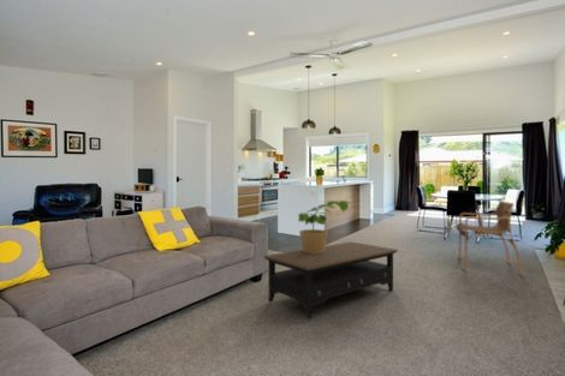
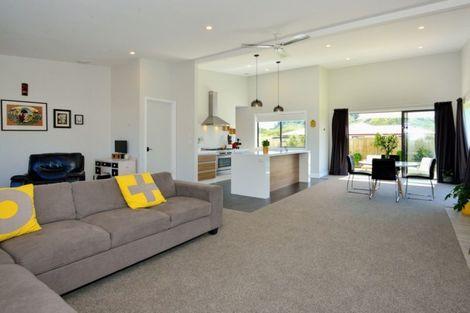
- armchair (486, 233)
- potted plant (321, 223)
- coffee table (333, 274)
